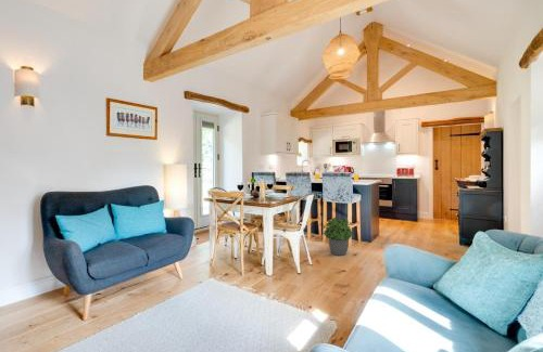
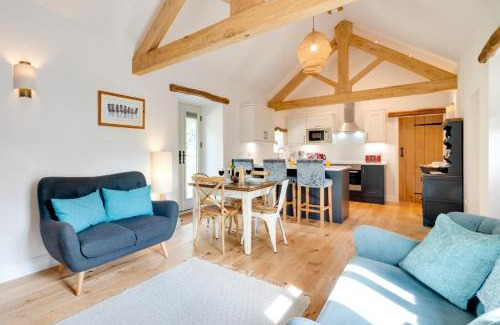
- potted plant (338, 235)
